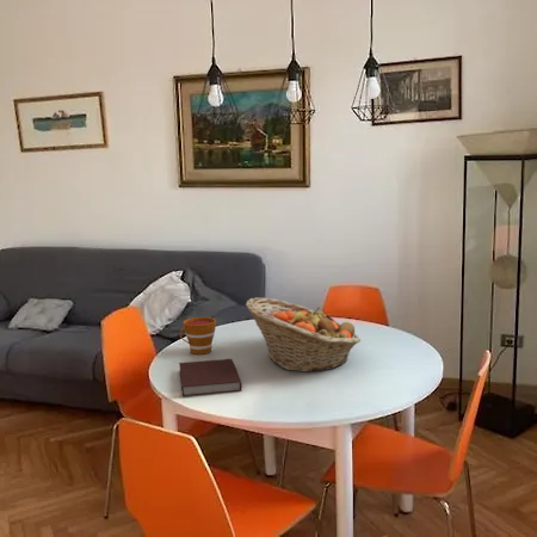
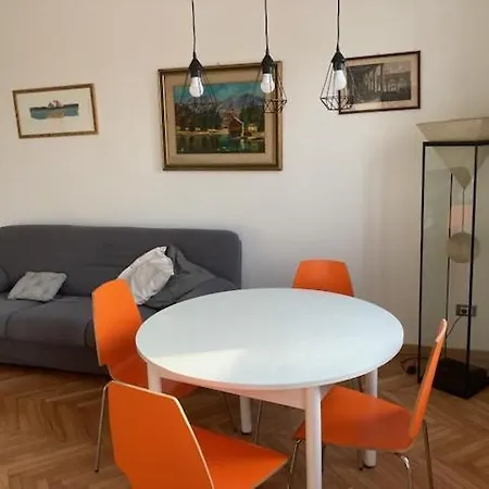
- notebook (209, 376)
- cup (197, 337)
- fruit basket (302, 329)
